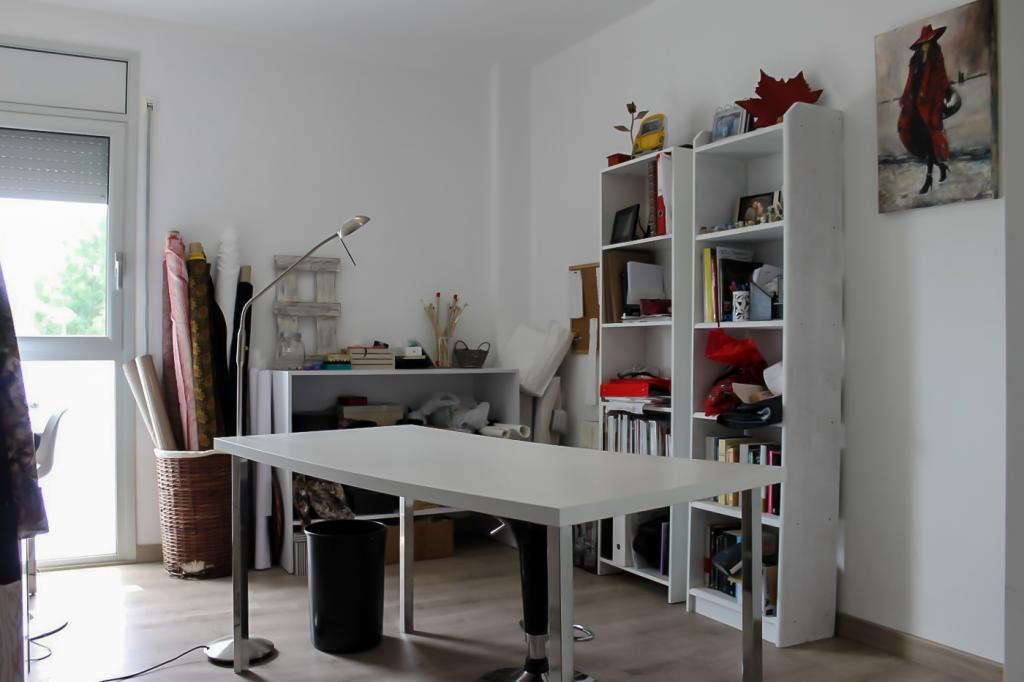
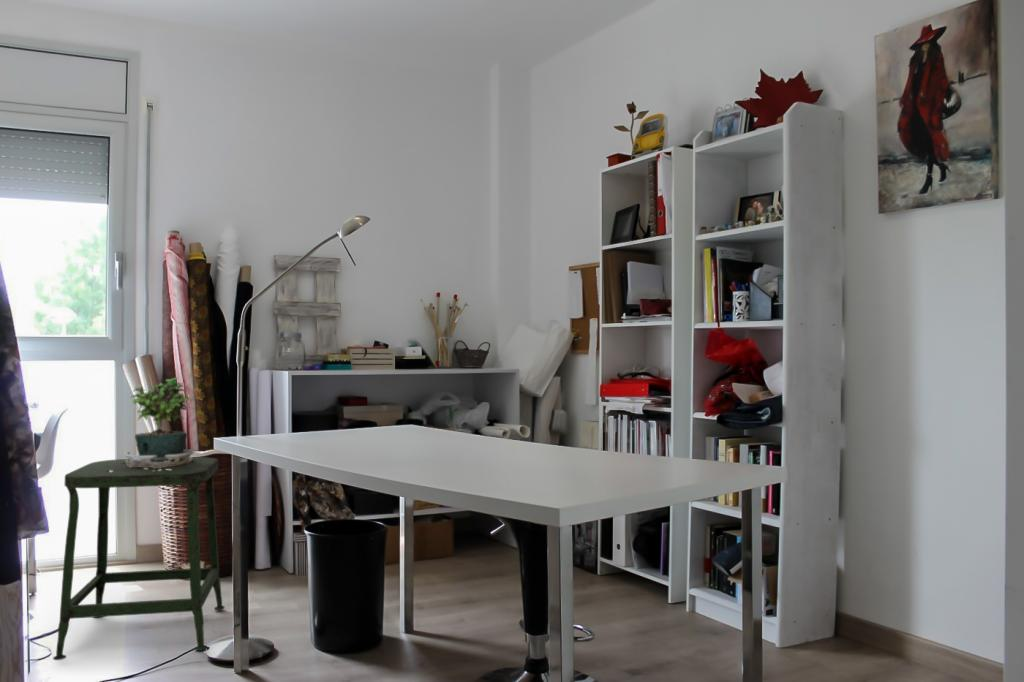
+ stool (151, 570)
+ potted plant (162, 419)
